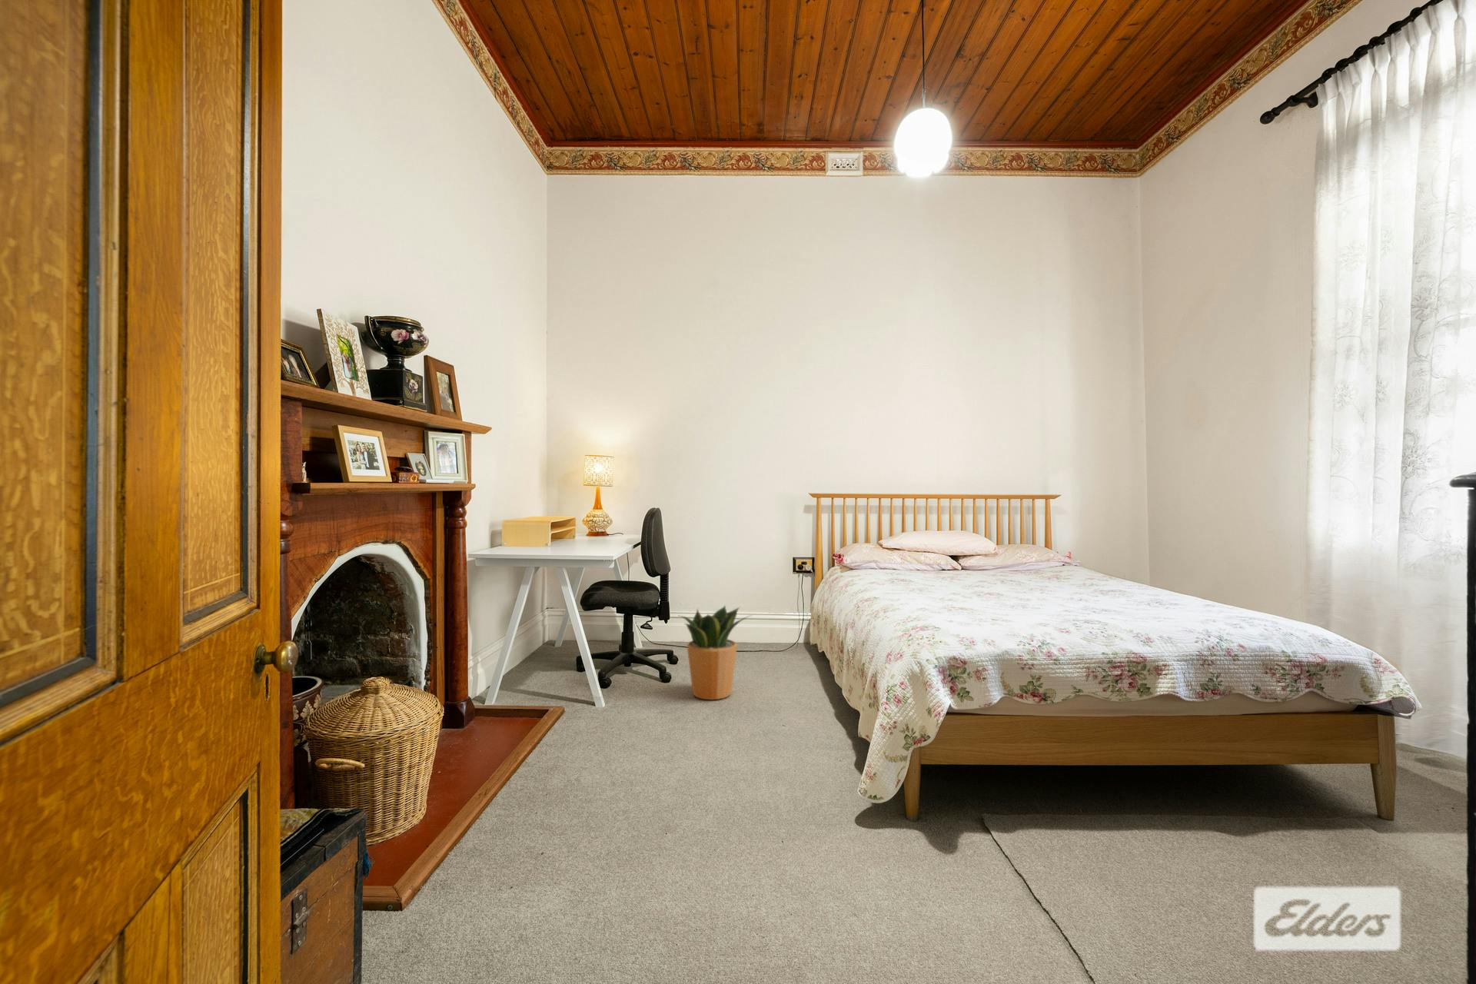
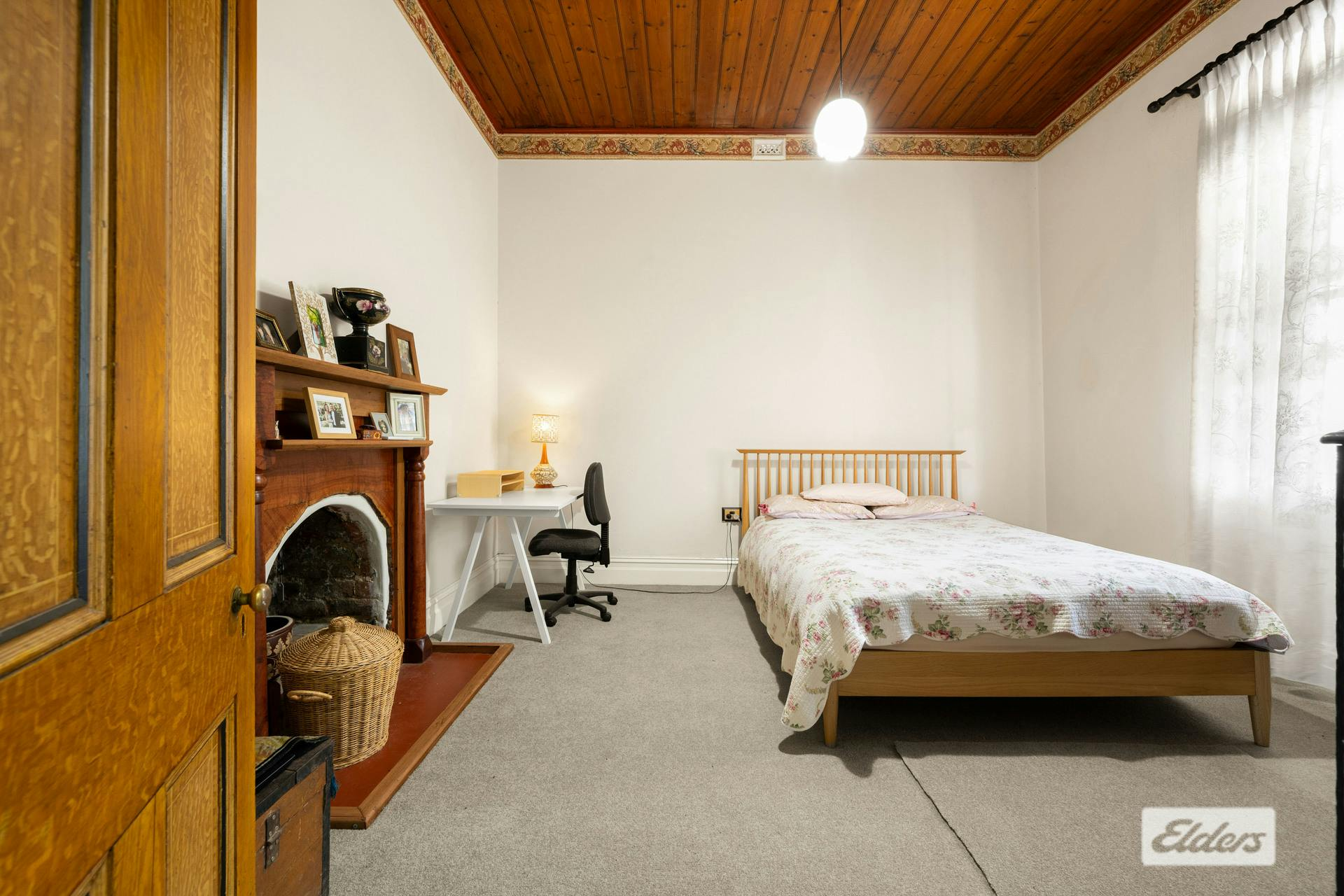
- potted plant (716, 650)
